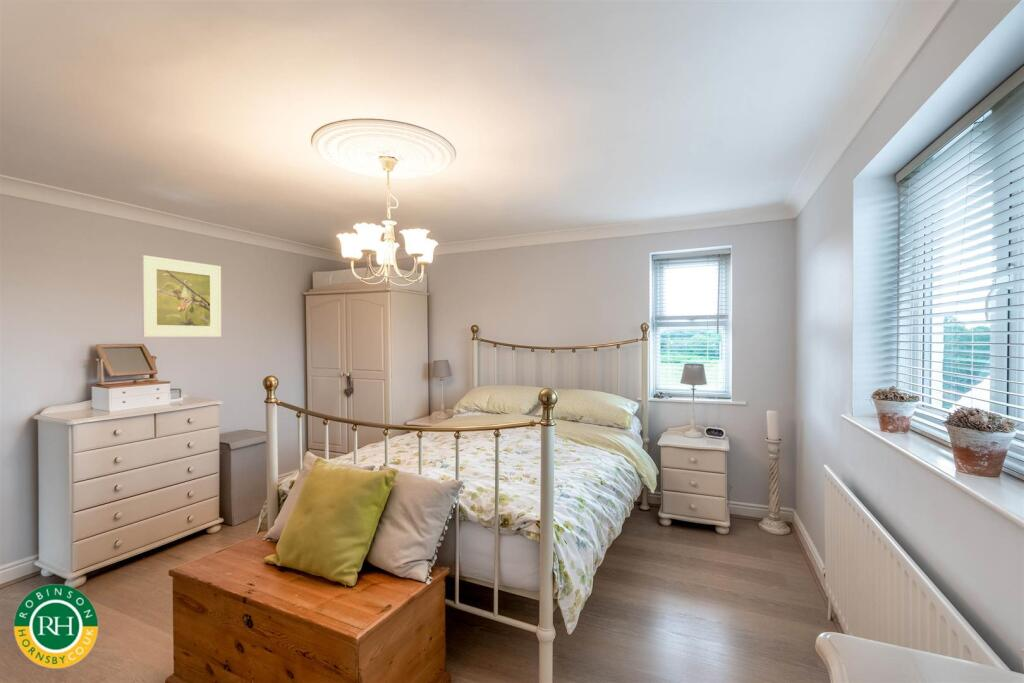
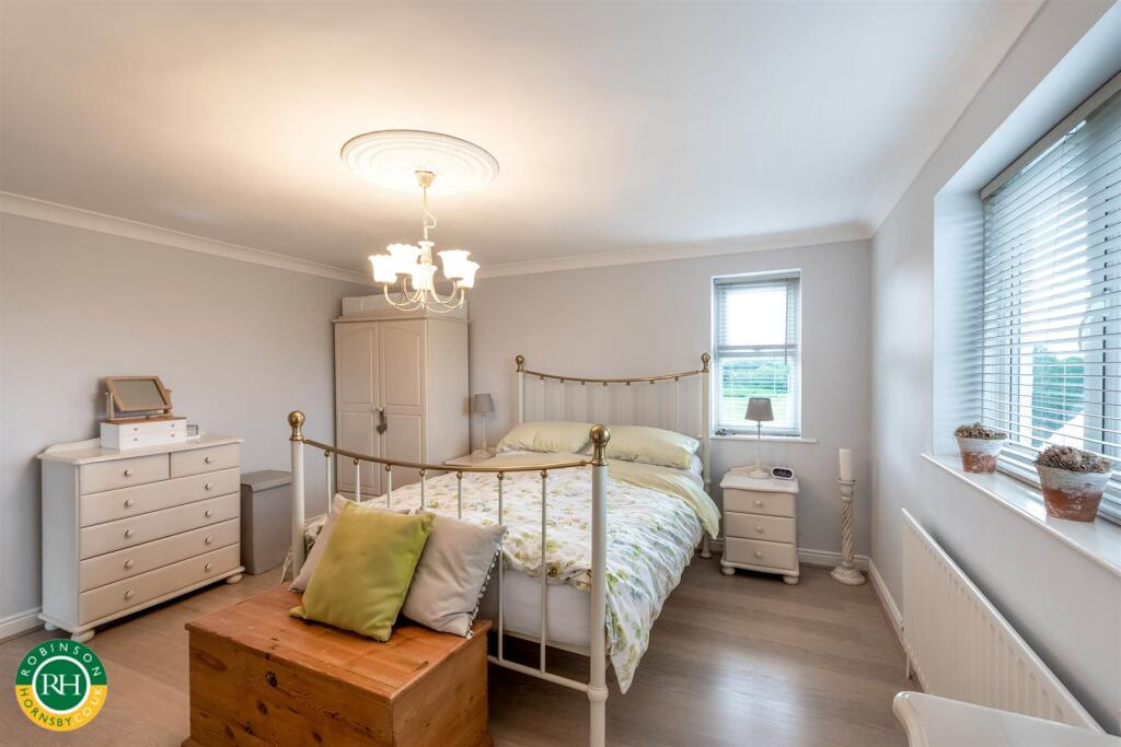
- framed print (184, 299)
